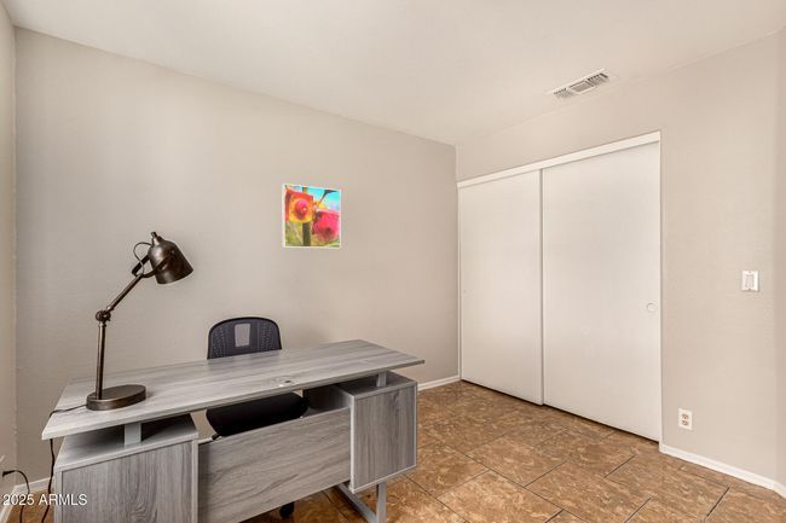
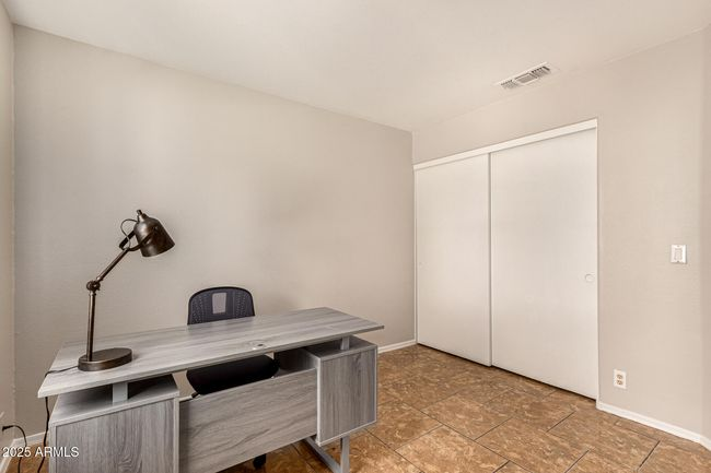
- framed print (312, 217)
